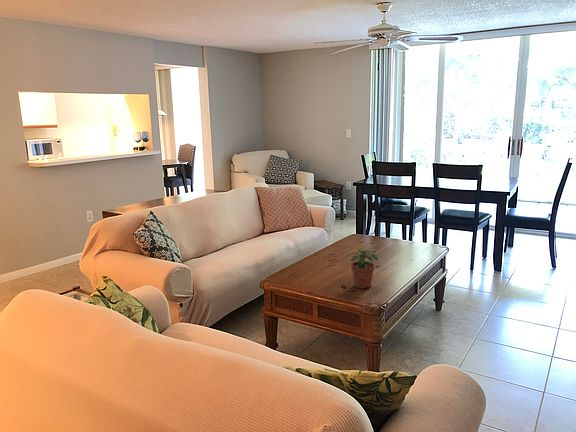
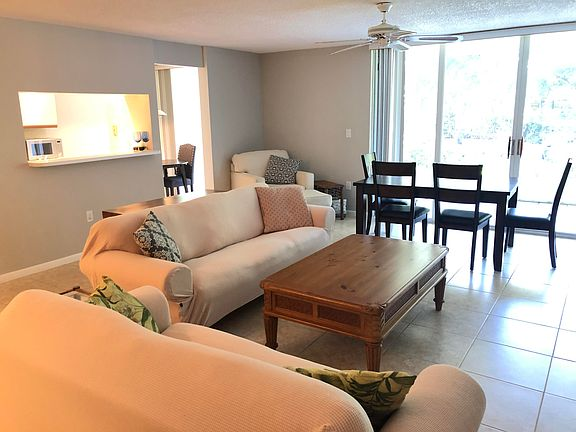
- potted plant (362, 269)
